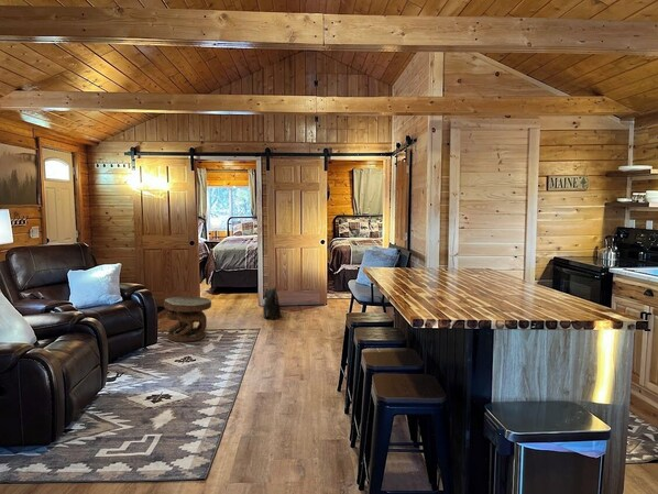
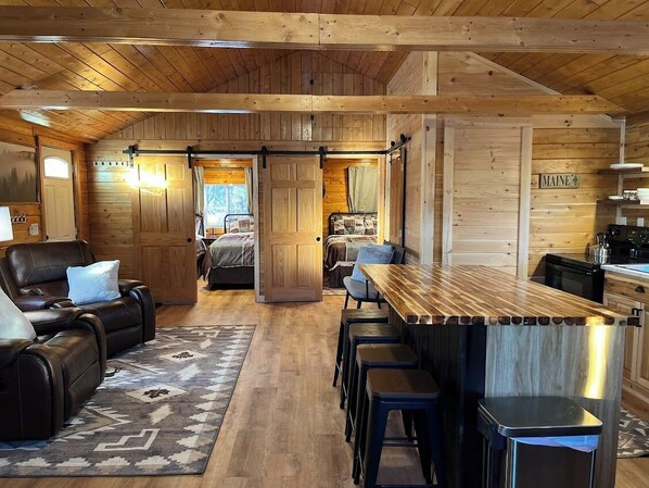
- backpack (272, 301)
- carved stool (186, 318)
